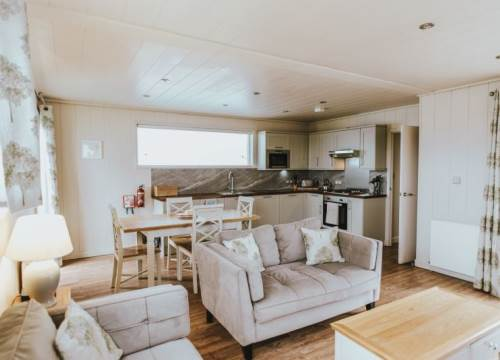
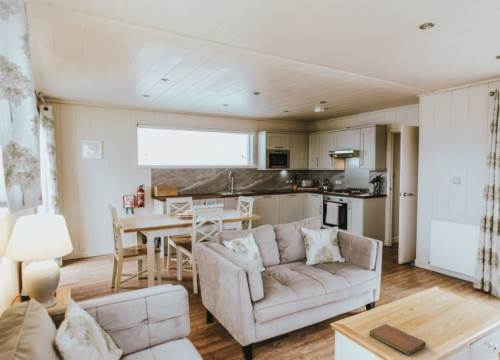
+ notebook (396, 338)
